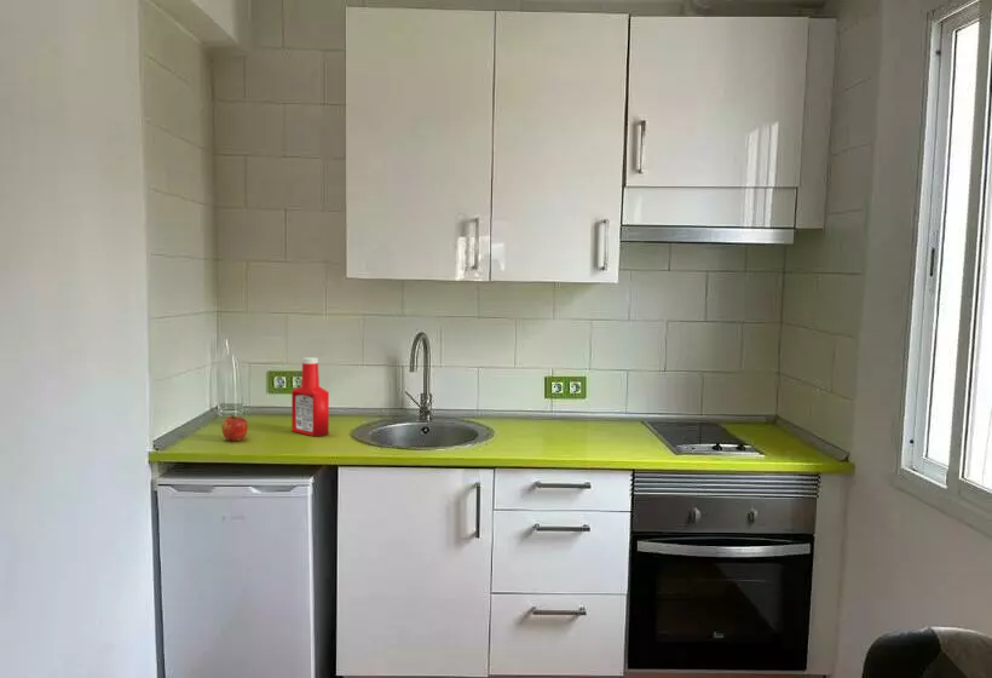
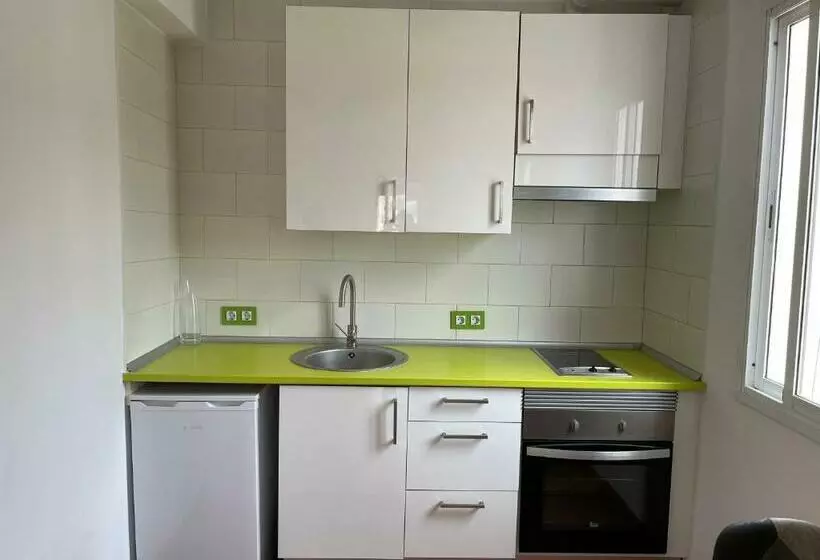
- apple (235, 426)
- soap bottle (310, 395)
